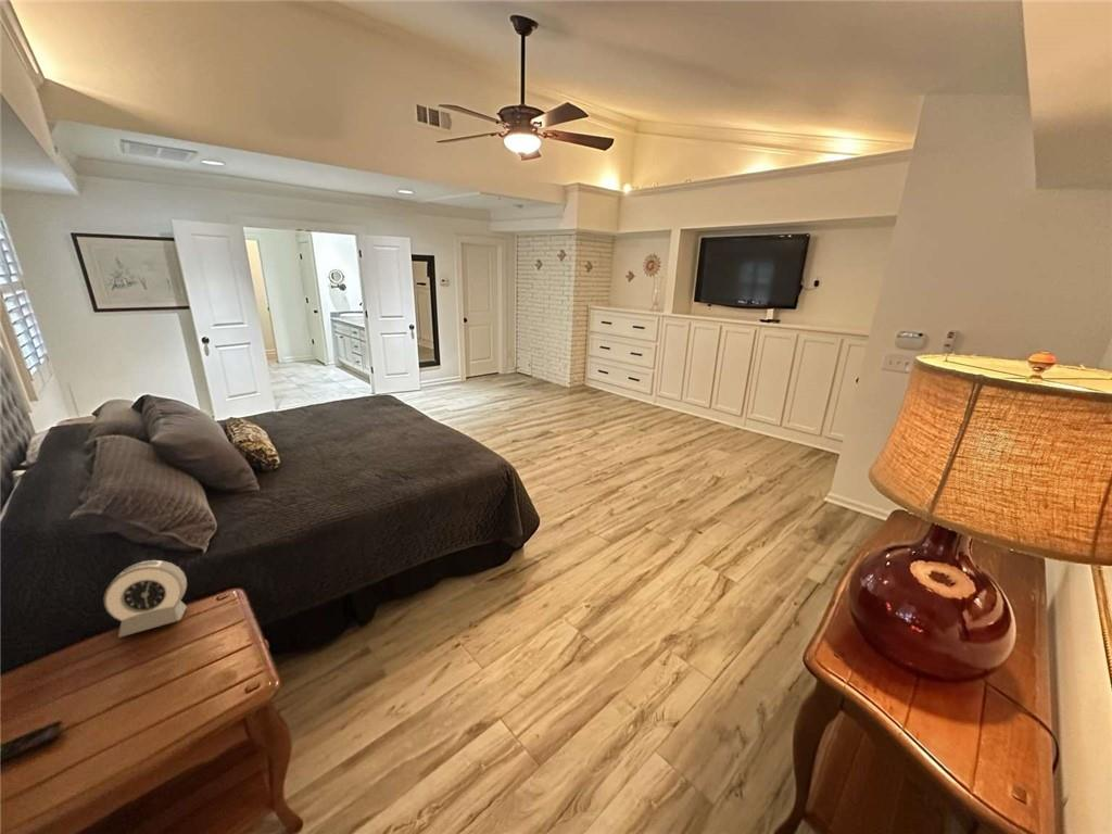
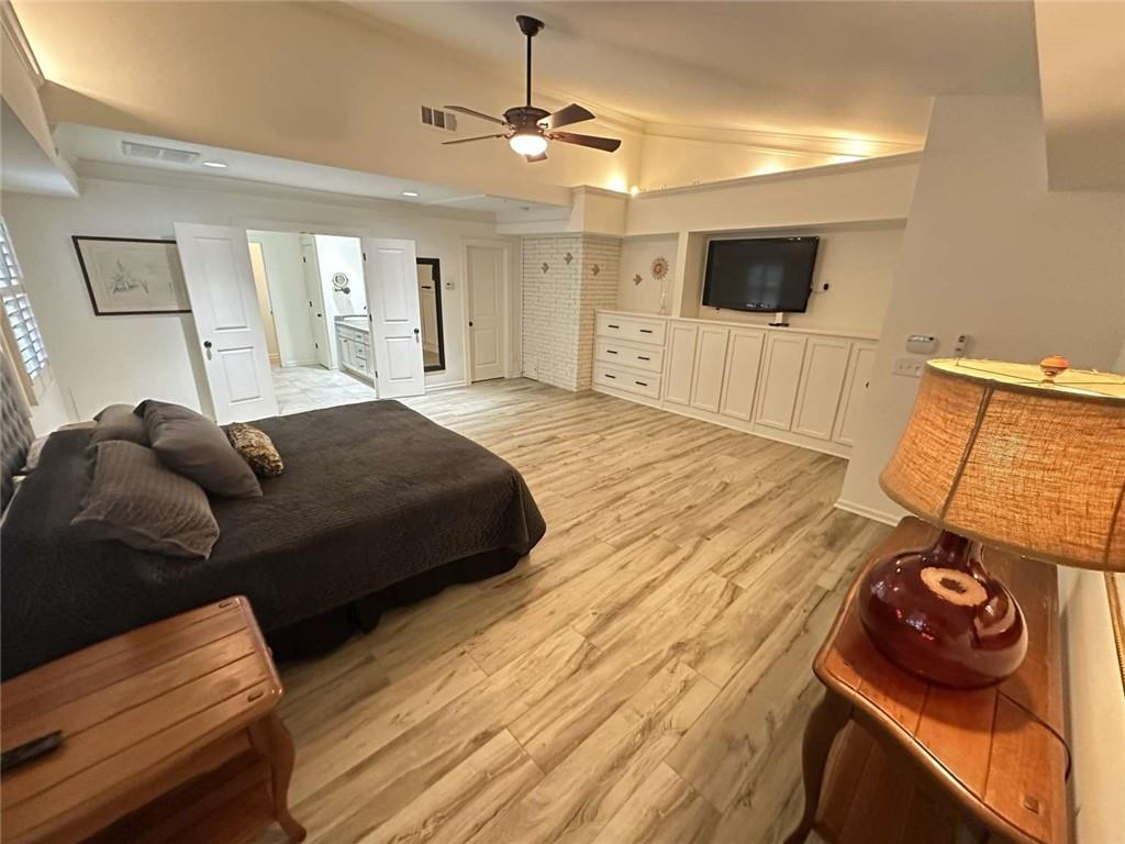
- alarm clock (147, 595)
